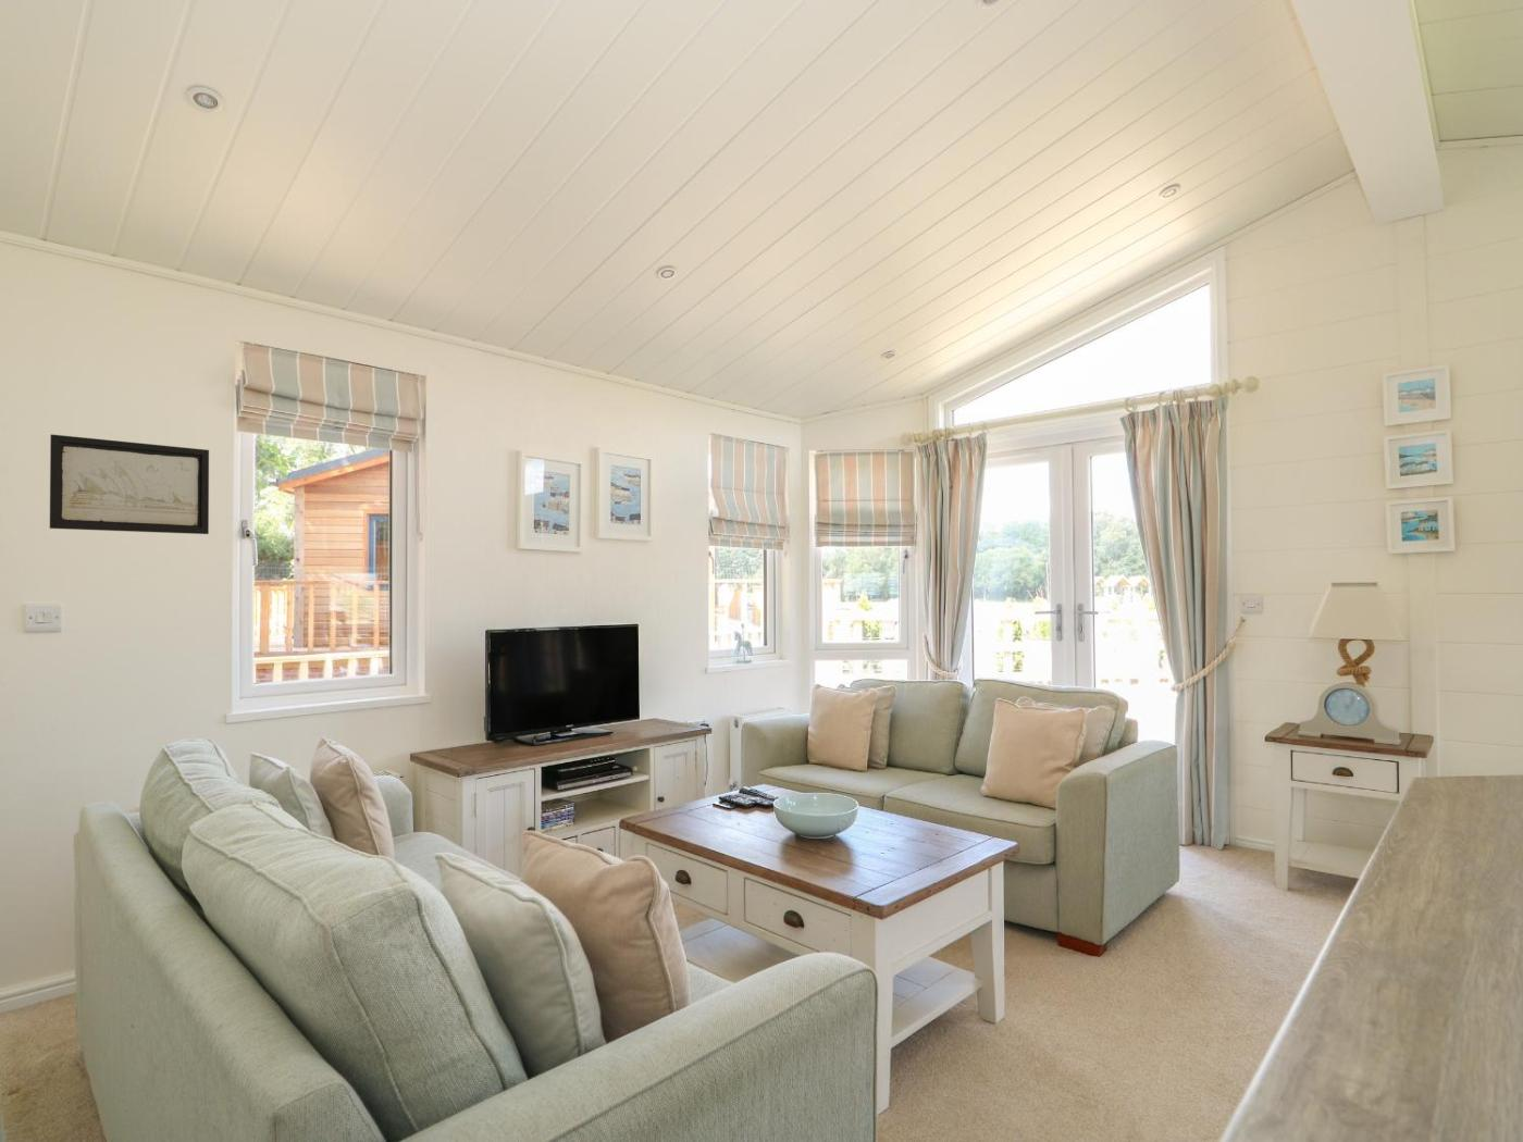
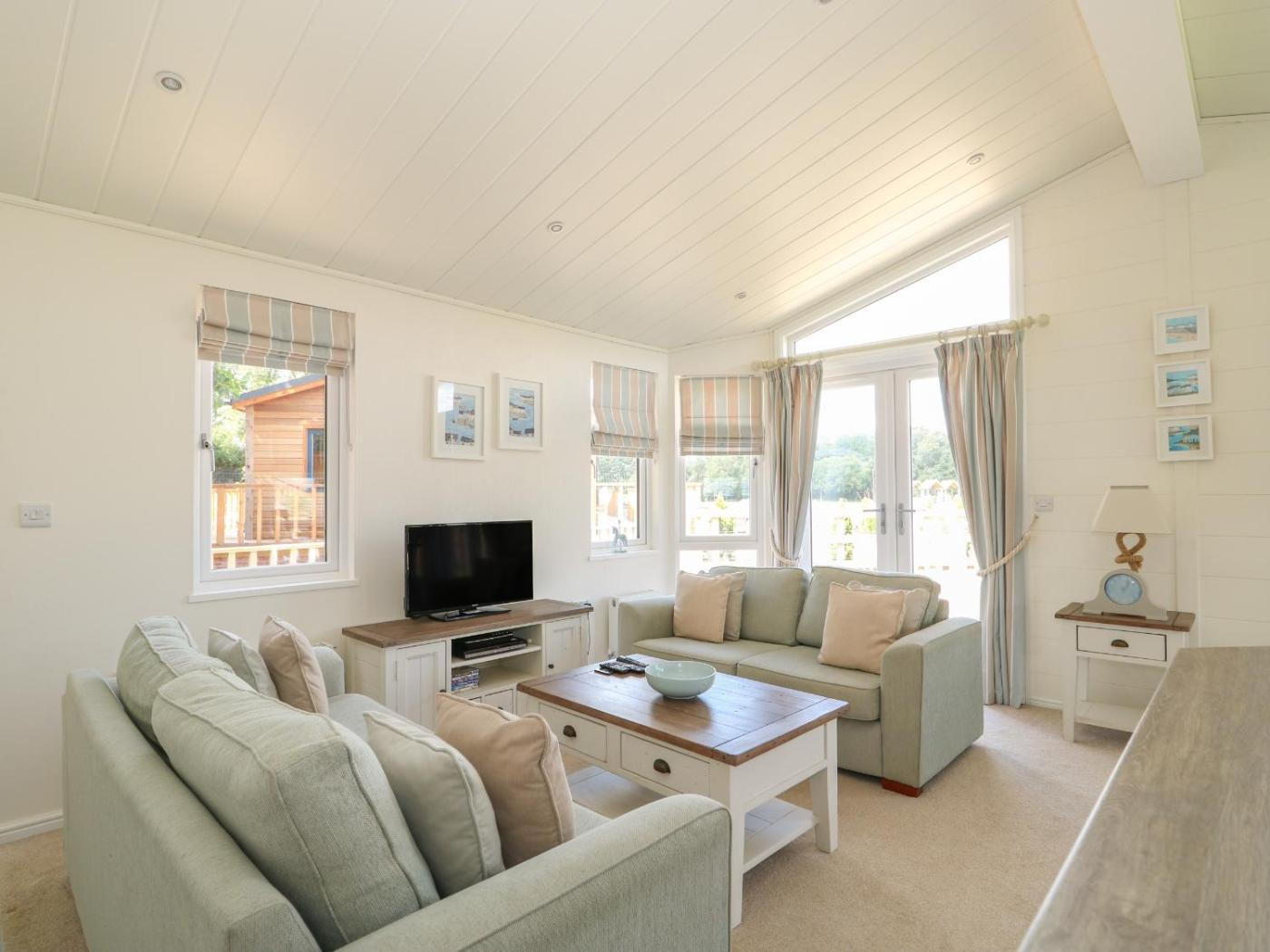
- wall art (133, 486)
